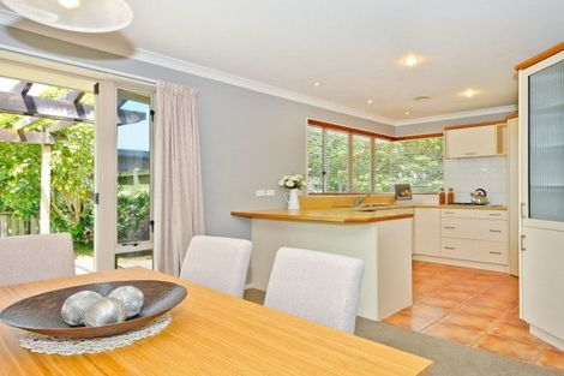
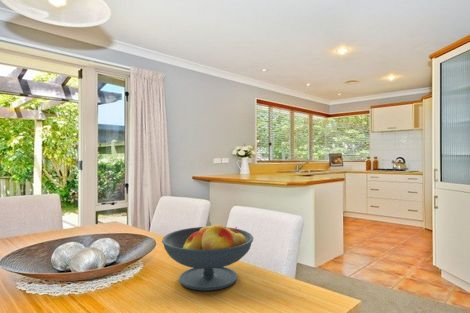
+ fruit bowl (208, 250)
